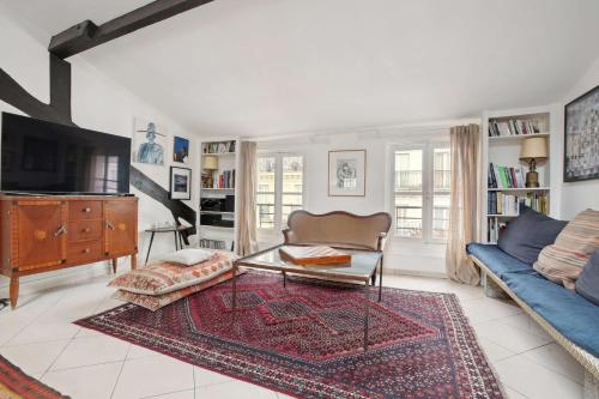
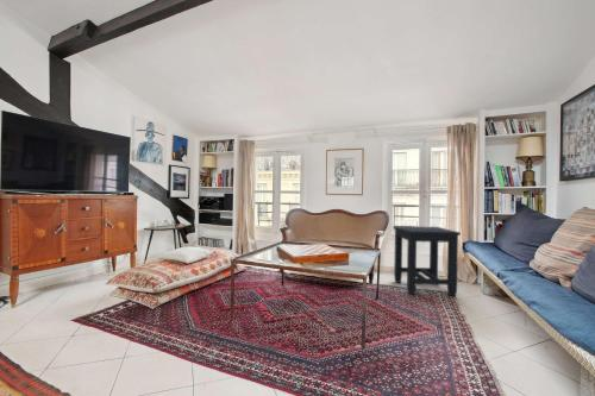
+ side table (430, 258)
